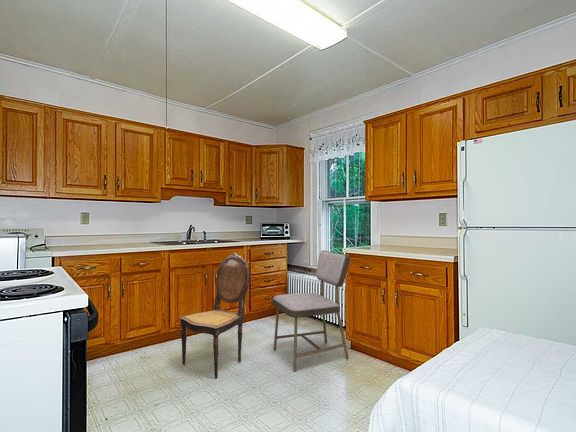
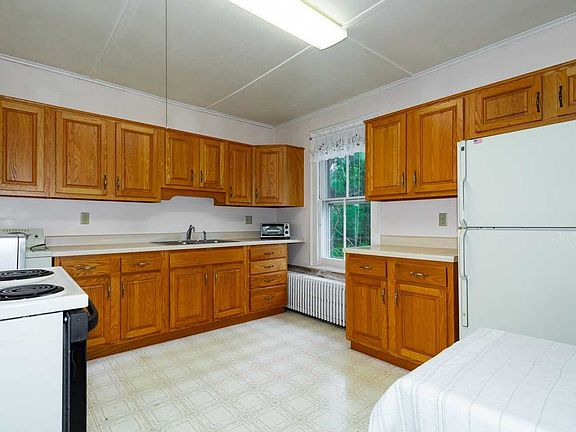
- dining chair (215, 309)
- dining chair (310, 304)
